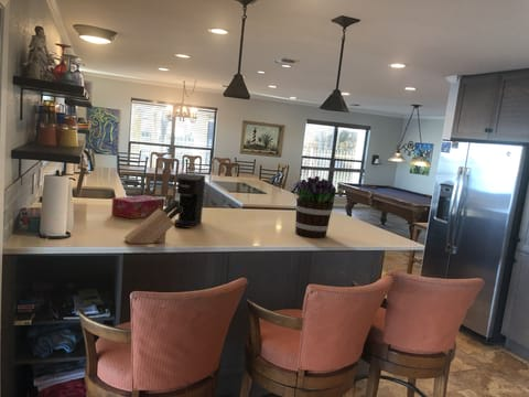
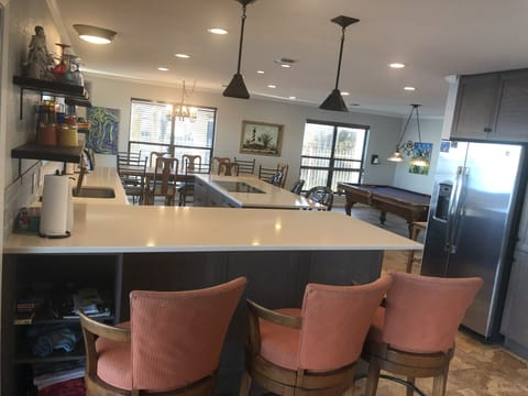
- knife block (154, 219)
- bouquet (314, 205)
- tissue box (139, 206)
- coffee maker (190, 198)
